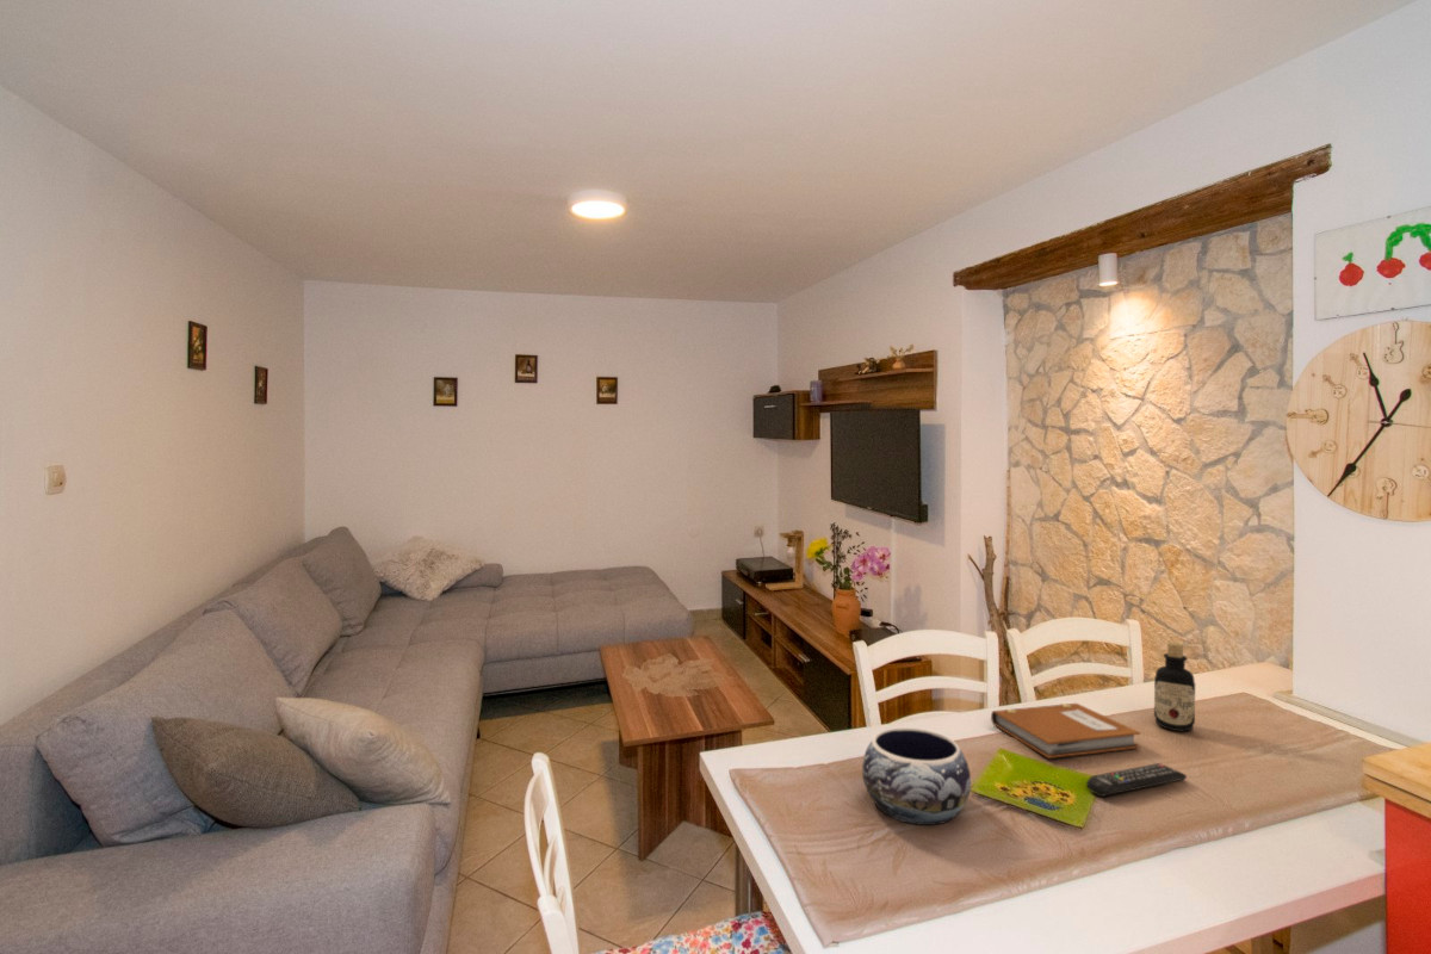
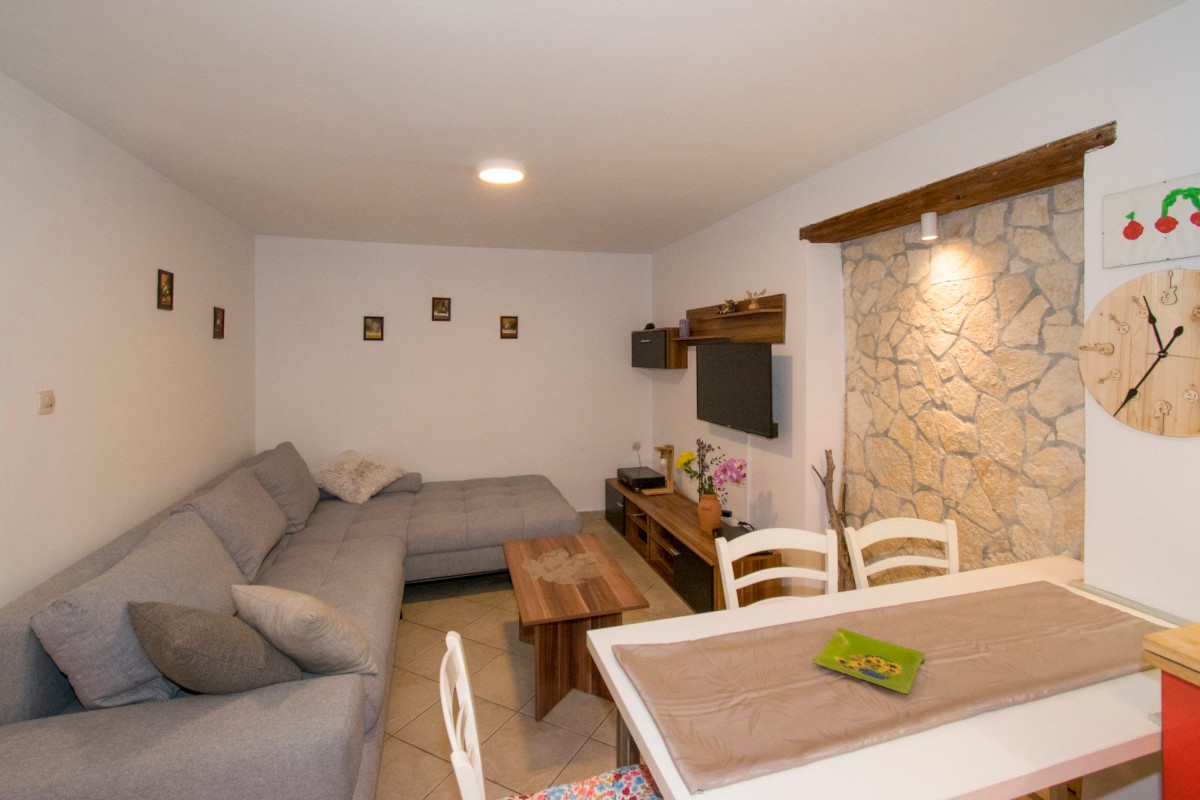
- notebook (1064, 726)
- bottle (1175, 684)
- remote control (1136, 779)
- decorative bowl (915, 774)
